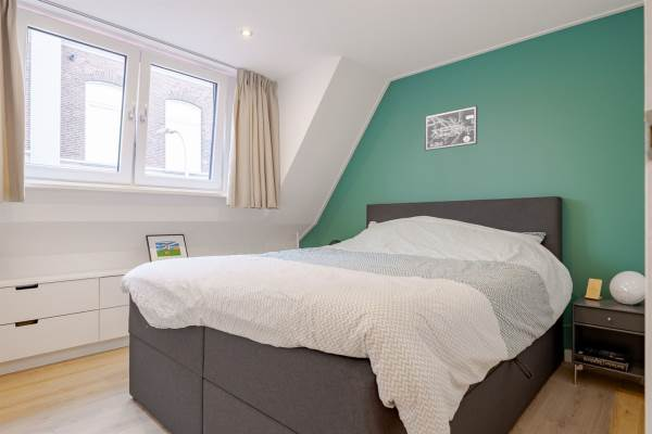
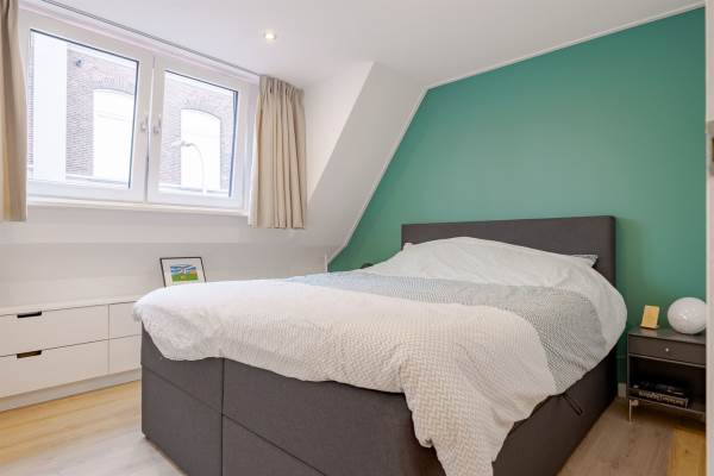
- wall art (449, 129)
